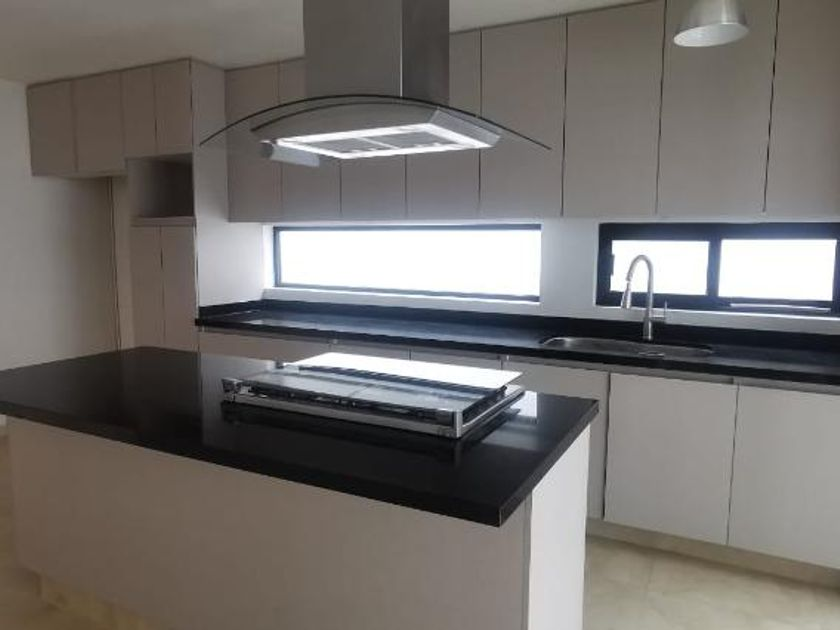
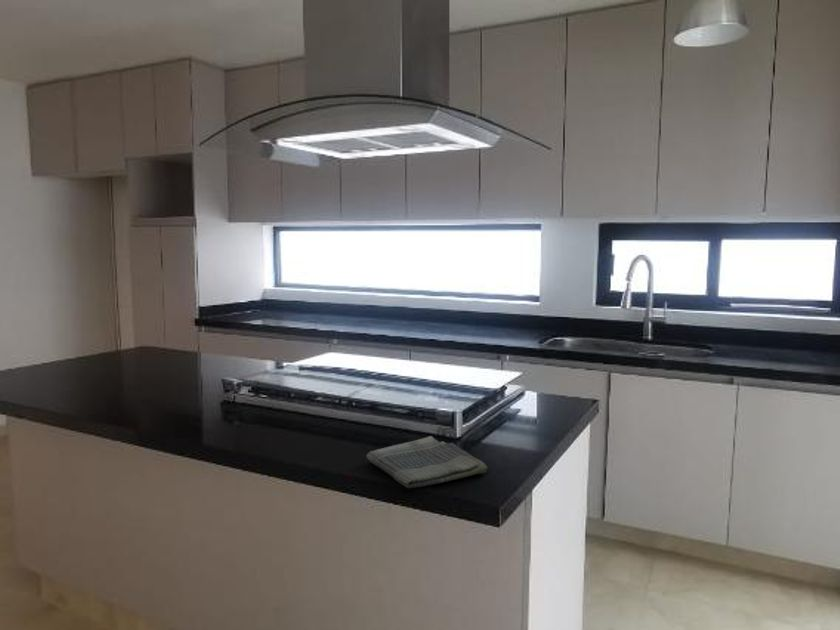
+ dish towel (426, 459)
